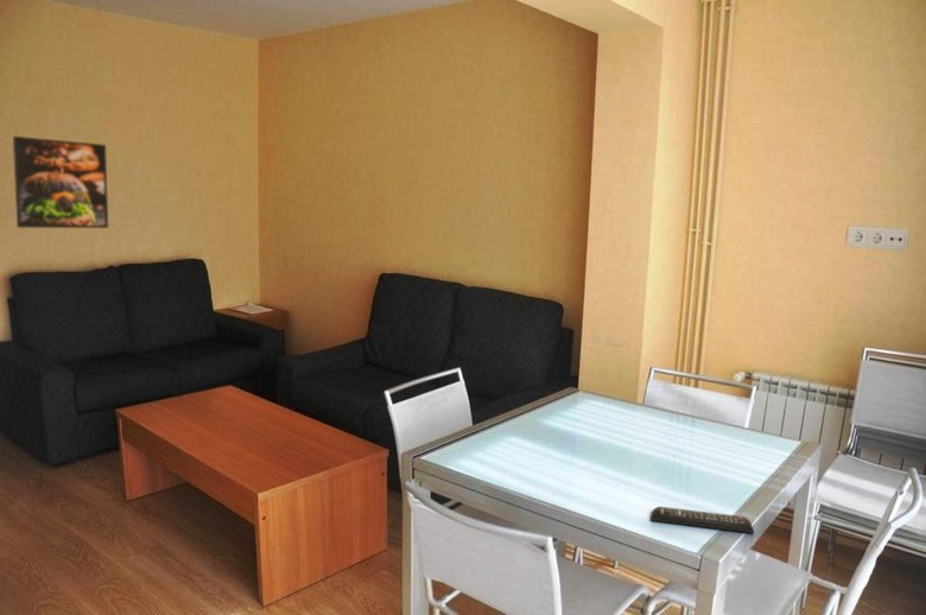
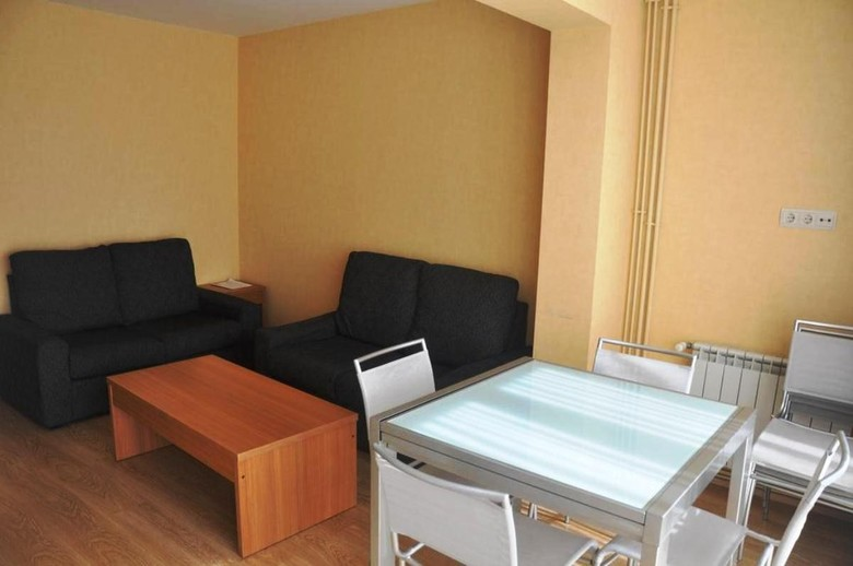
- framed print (63, 184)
- remote control (700, 520)
